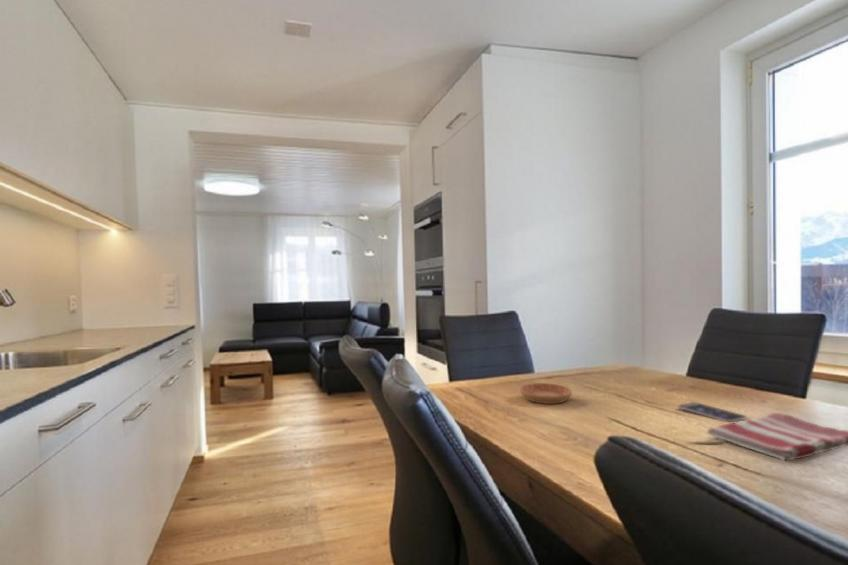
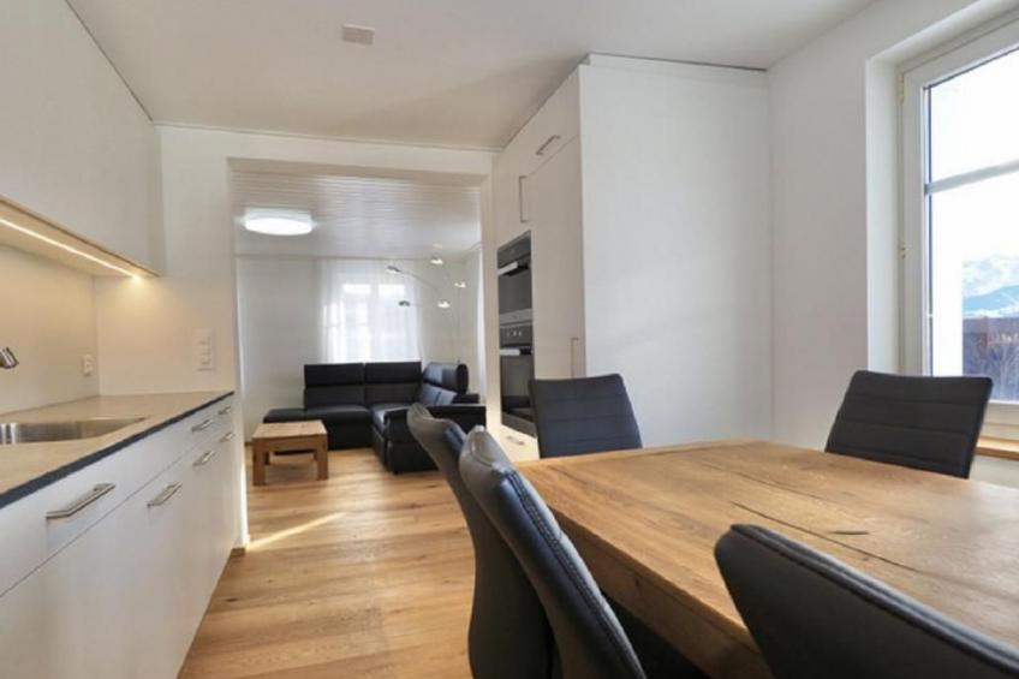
- saucer (545, 393)
- dish towel (779, 433)
- smartphone (710, 411)
